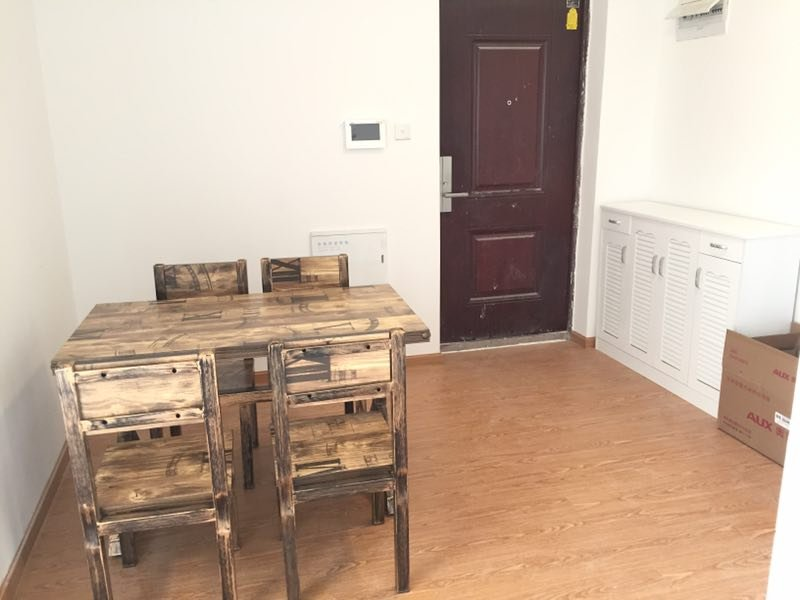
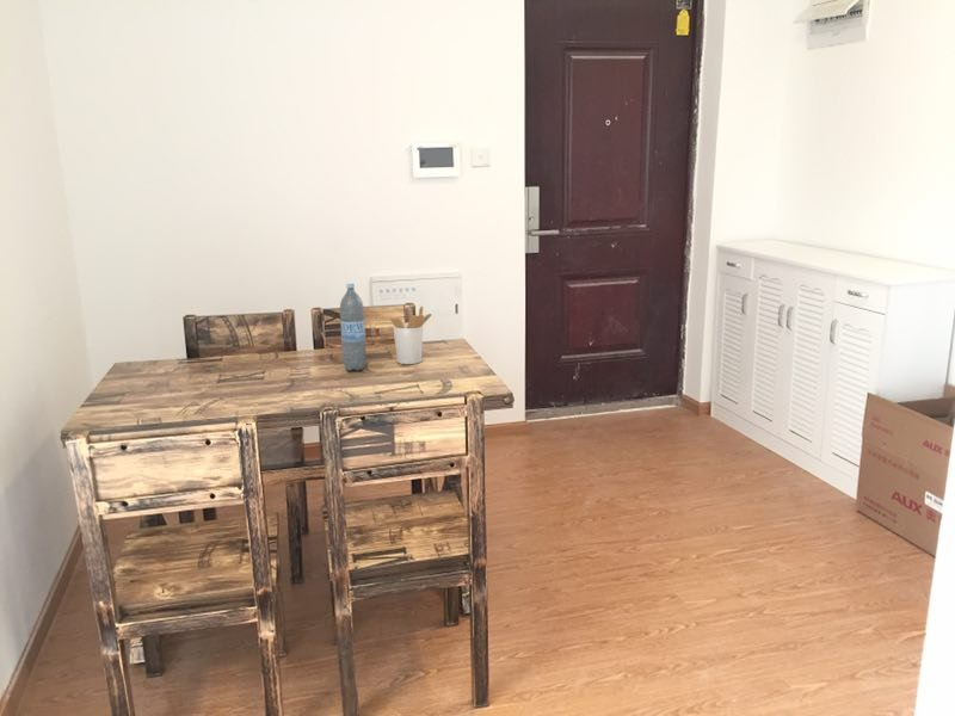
+ water bottle (352, 327)
+ utensil holder (412, 335)
